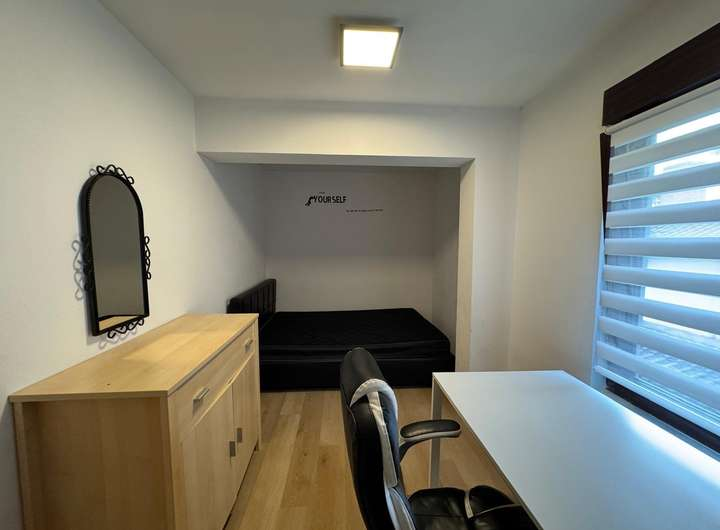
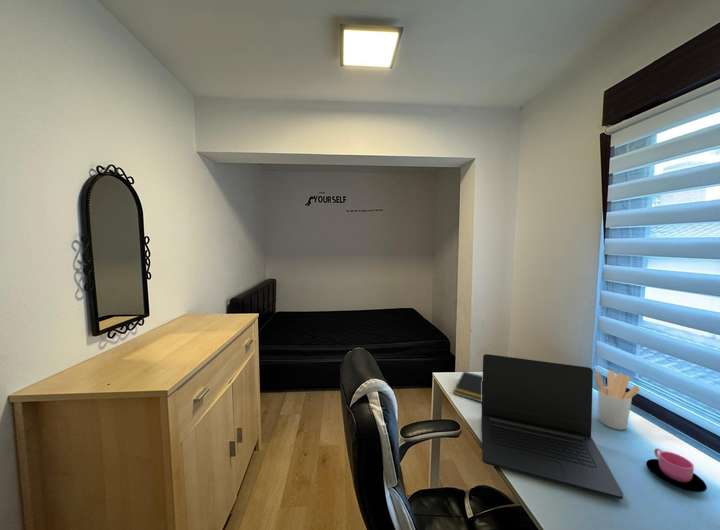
+ laptop (540, 413)
+ notepad (481, 389)
+ cup (675, 469)
+ utensil holder (614, 398)
